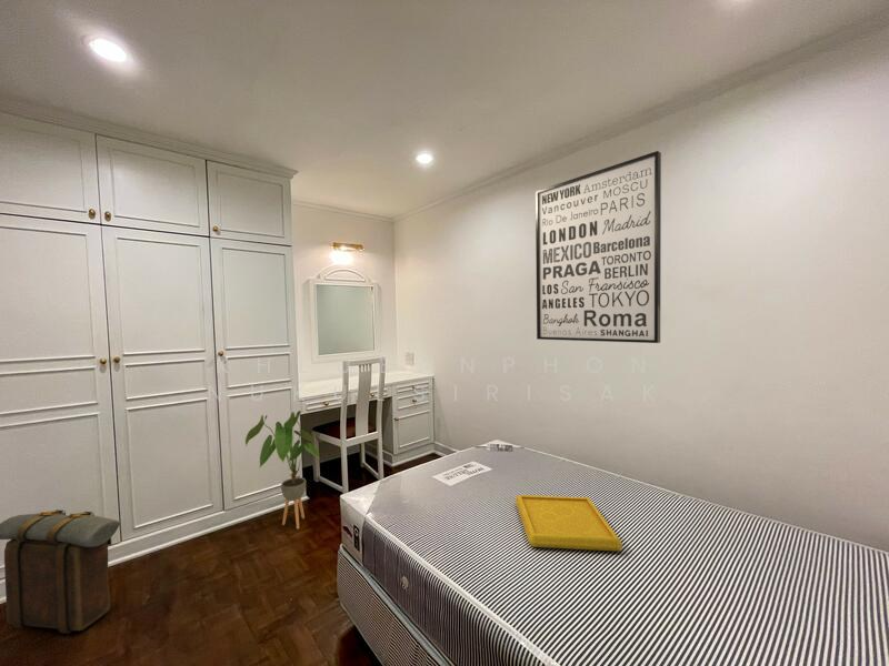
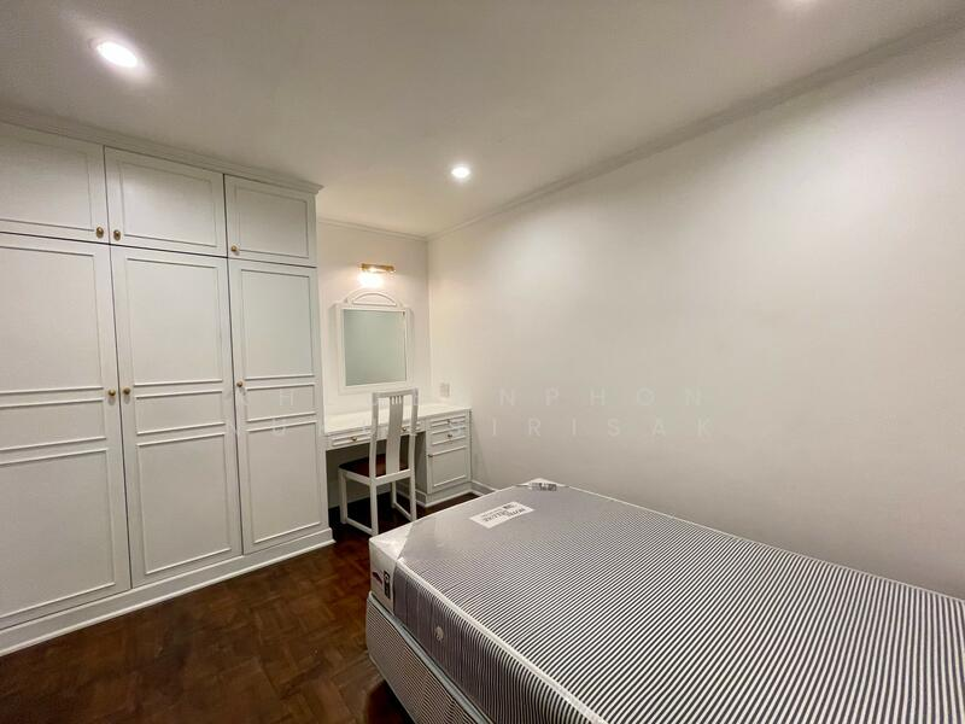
- house plant (290, 468)
- serving tray (562, 519)
- backpack (59, 565)
- wall art (590, 258)
